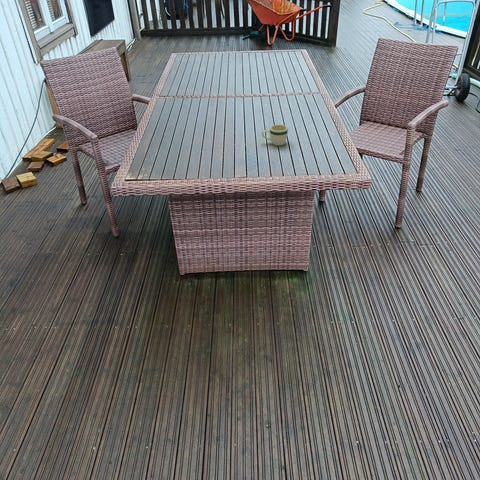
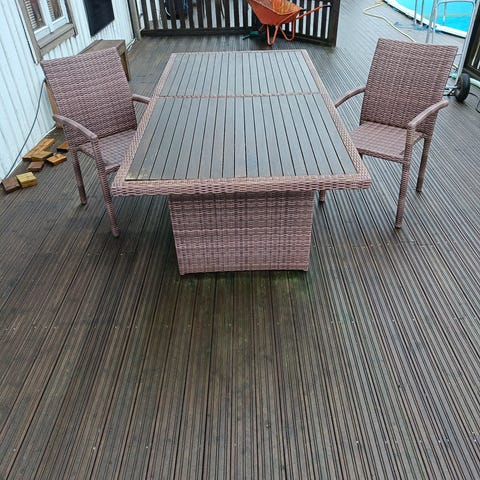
- mug (274, 135)
